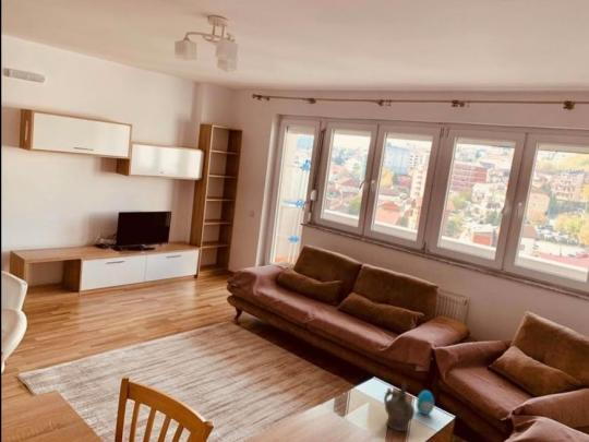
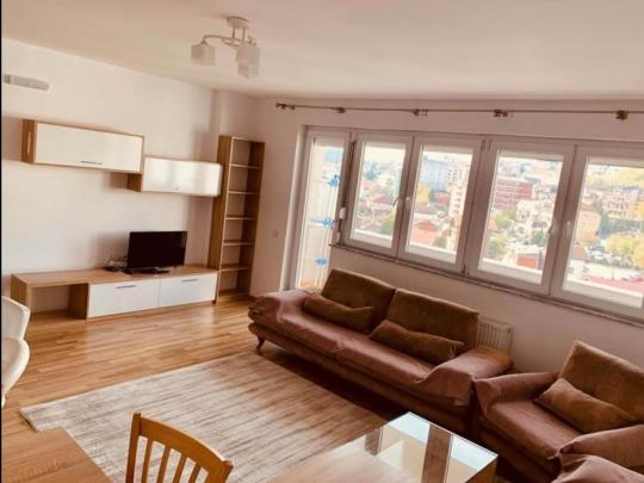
- ceremonial vessel (398, 403)
- decorative egg (425, 402)
